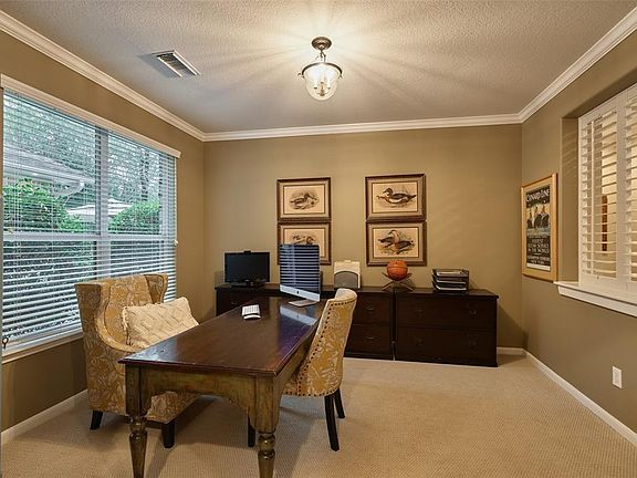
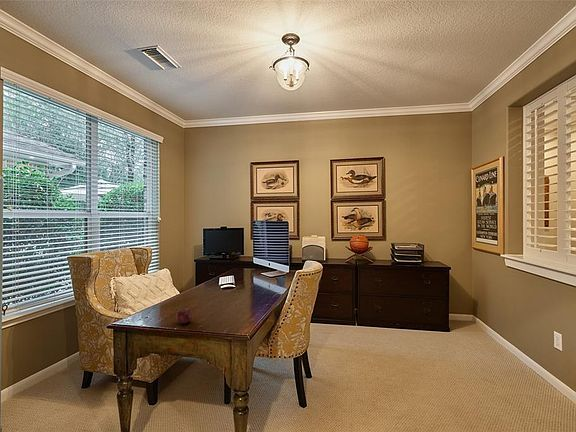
+ apple (184, 314)
